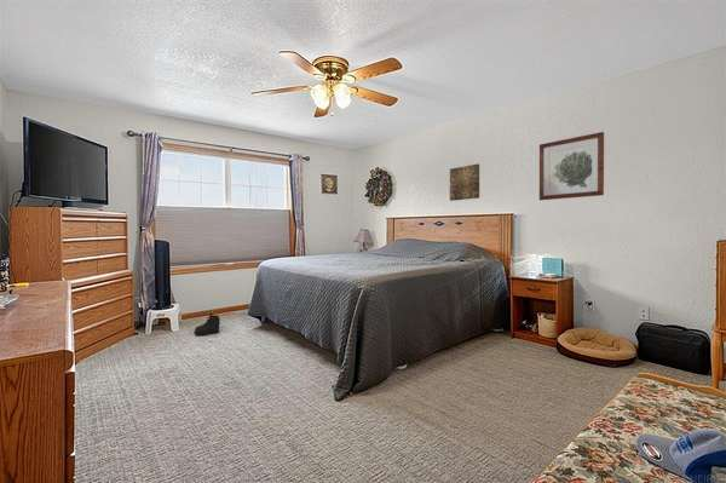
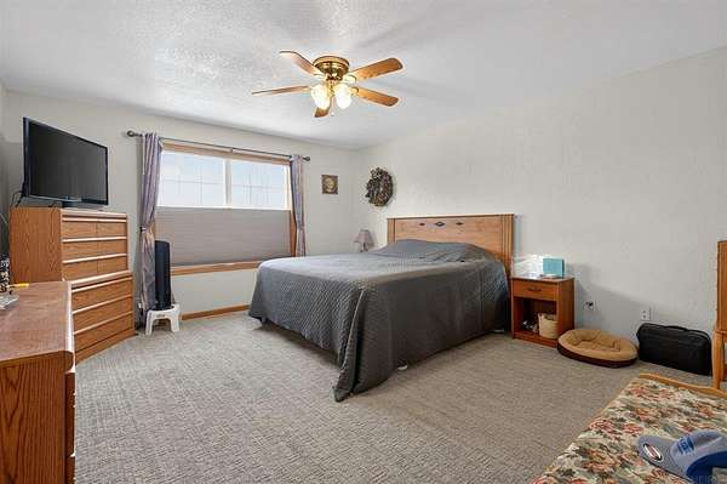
- wall art (463, 183)
- boots (207, 323)
- wall art (569, 168)
